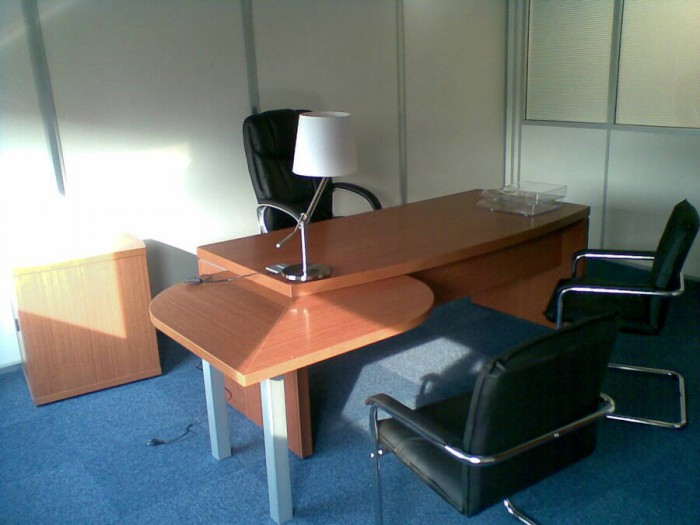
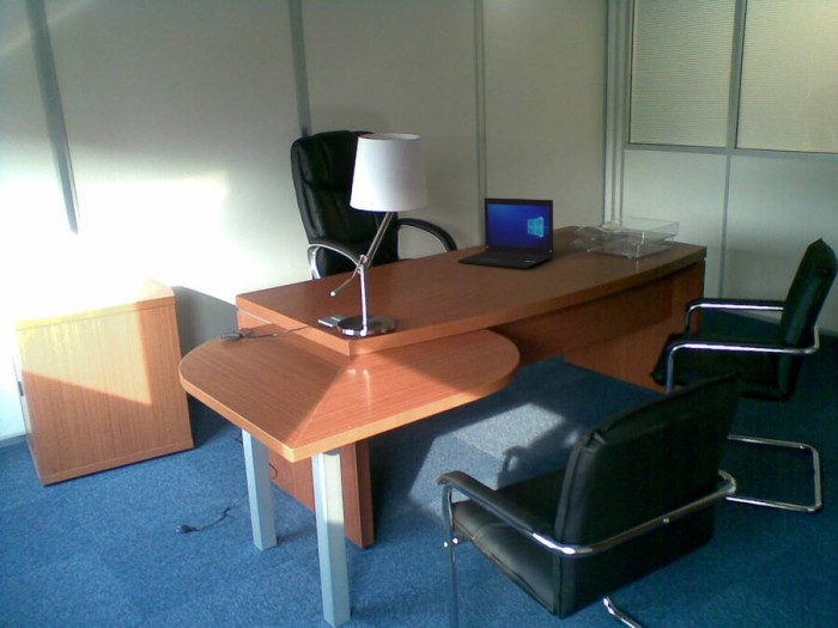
+ laptop (505, 231)
